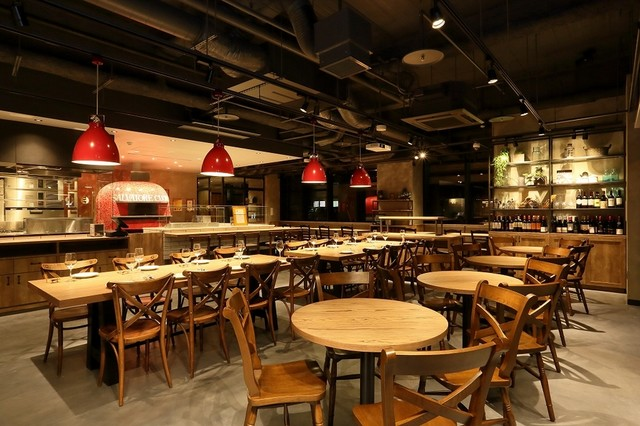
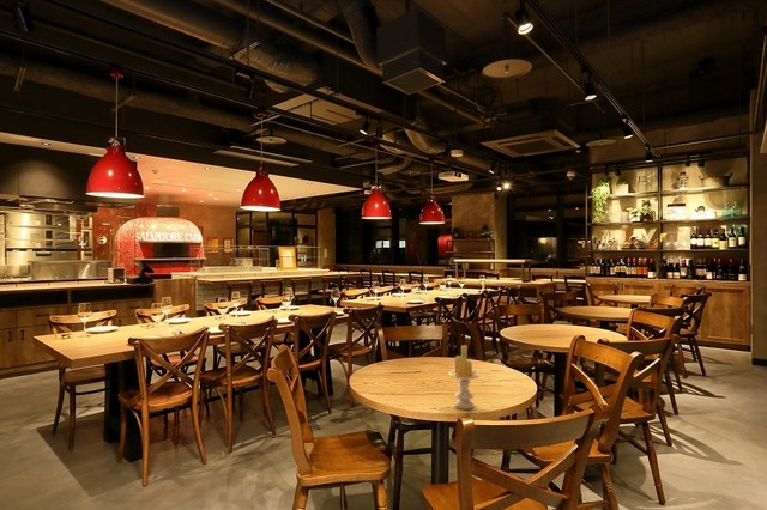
+ candle (464, 376)
